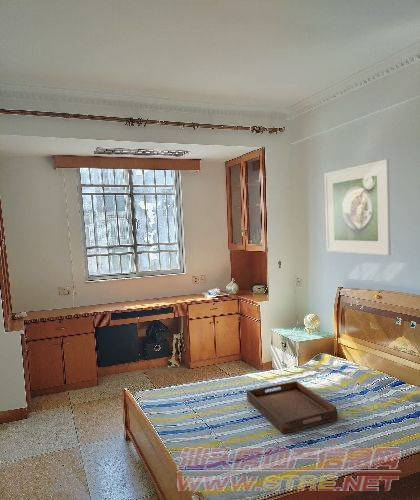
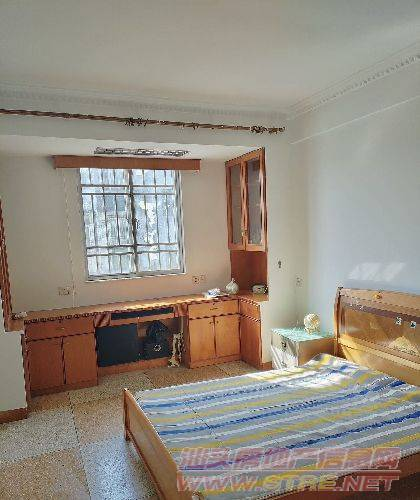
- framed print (354, 210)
- serving tray (290, 404)
